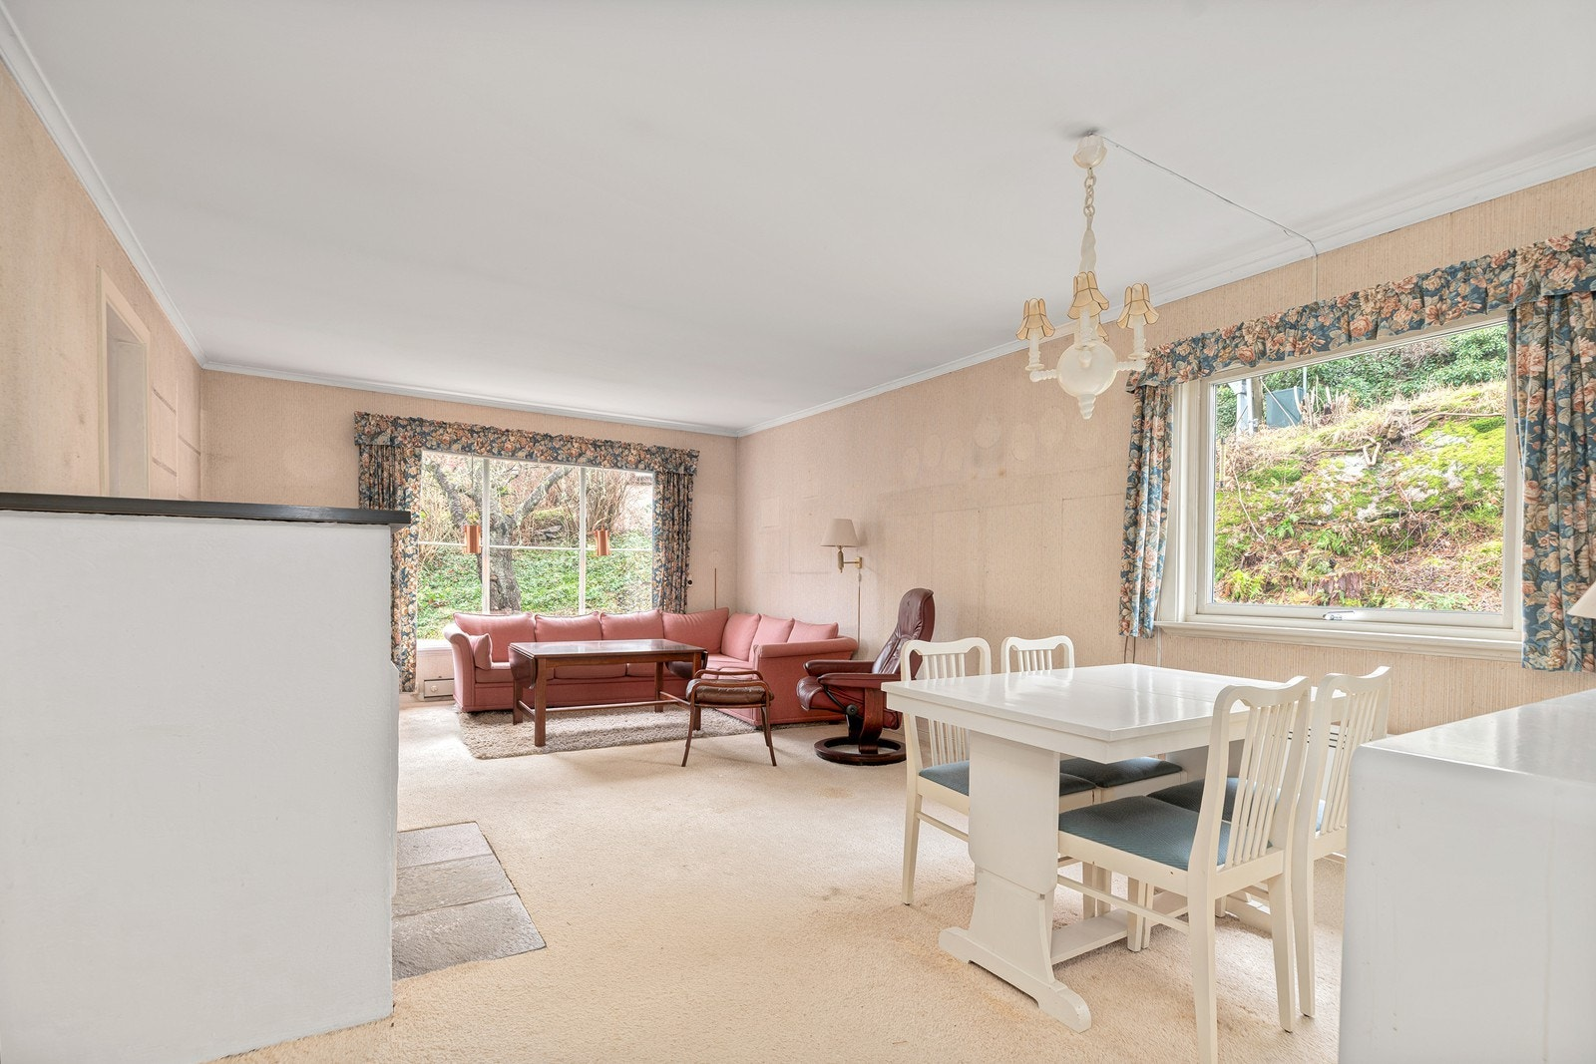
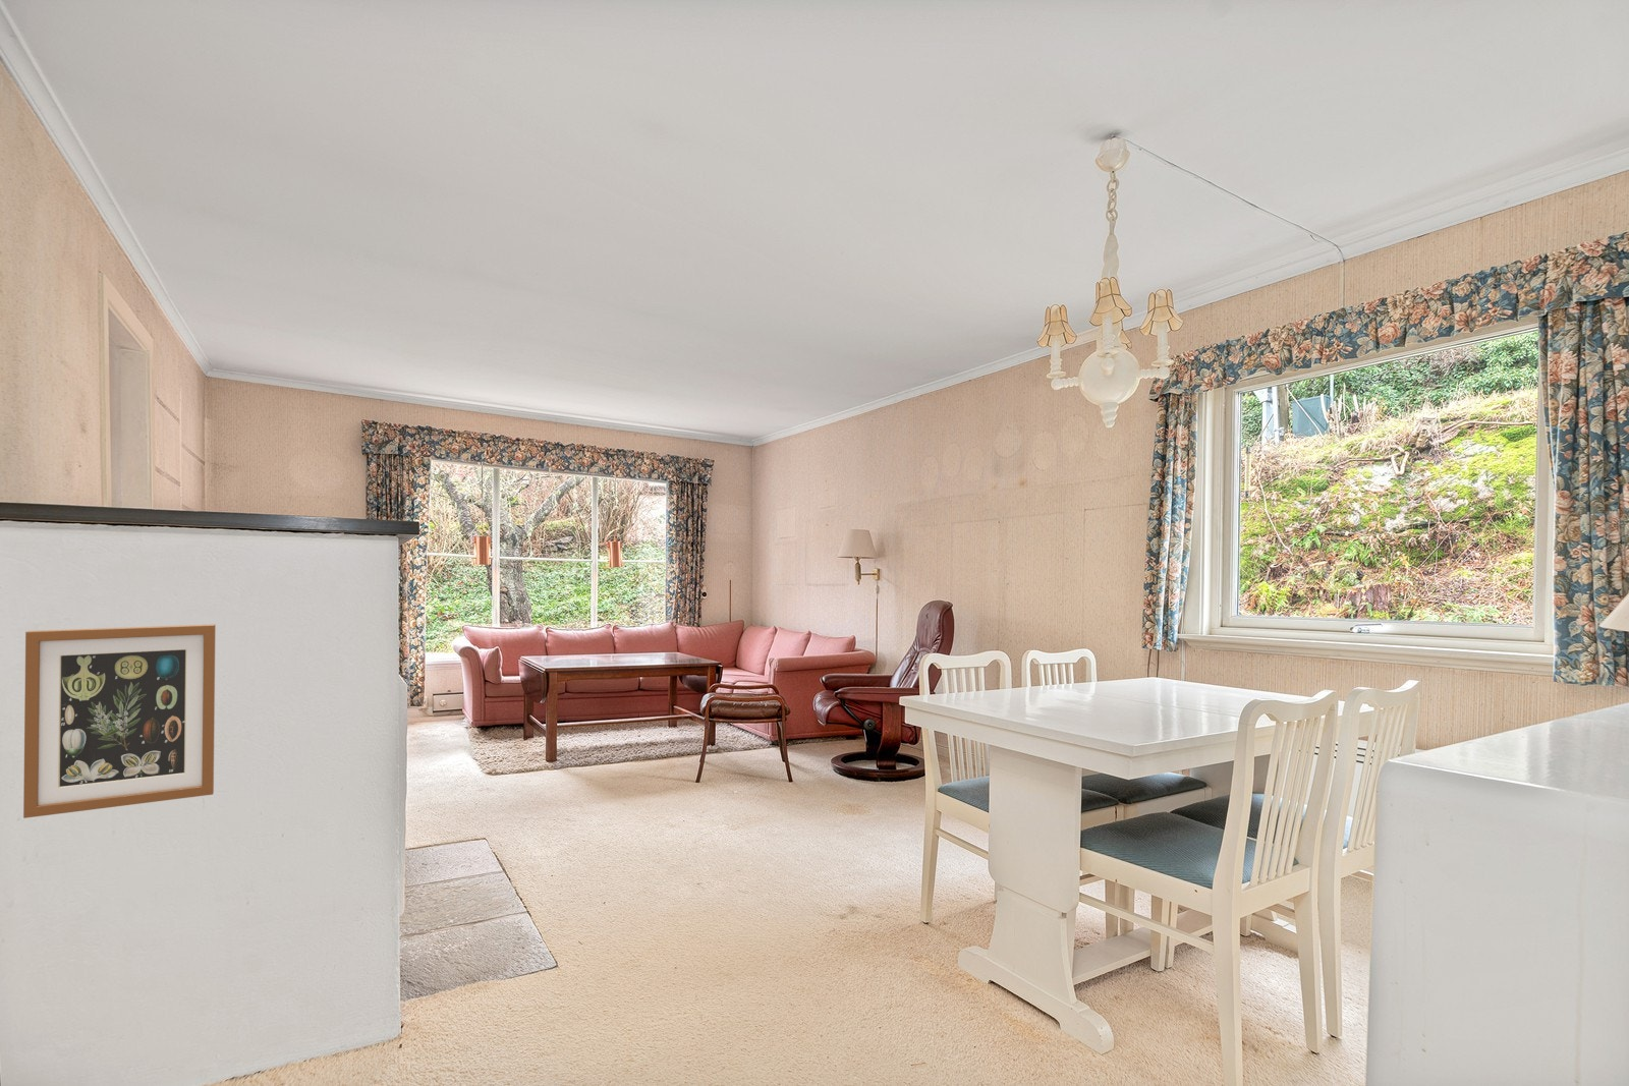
+ wall art (124, 715)
